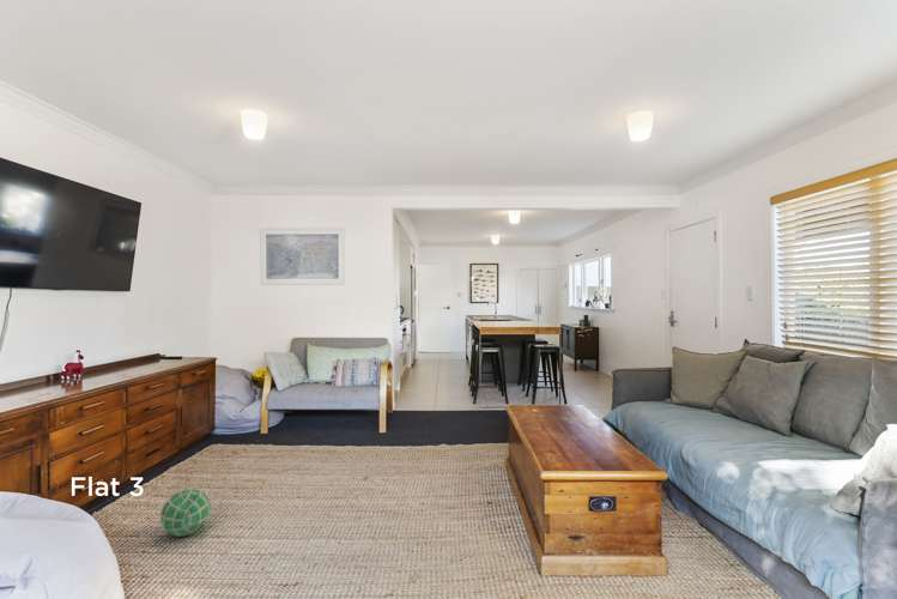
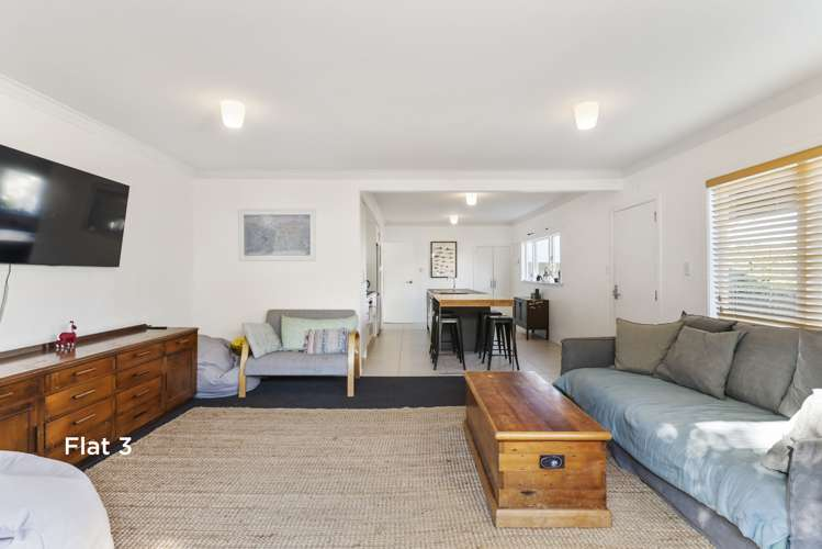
- volleyball (186, 512)
